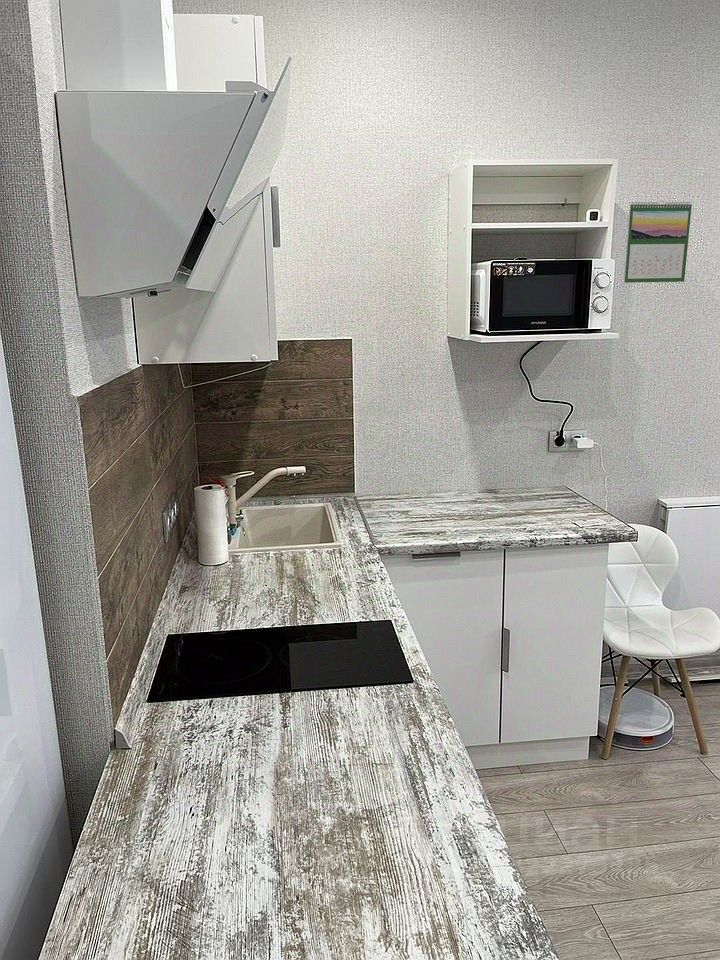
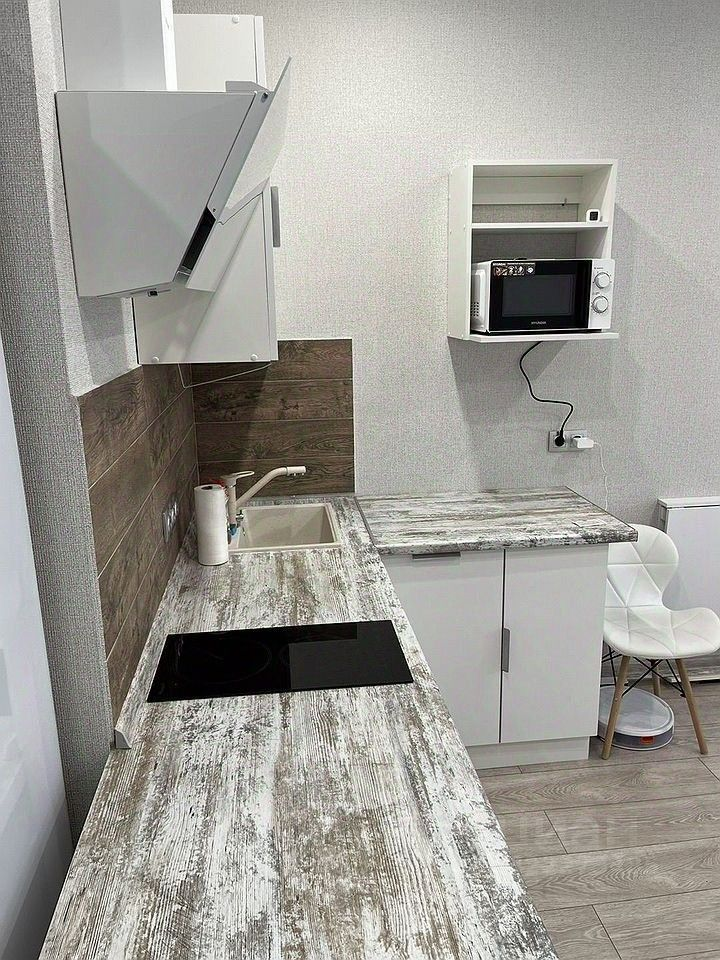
- calendar (657, 241)
